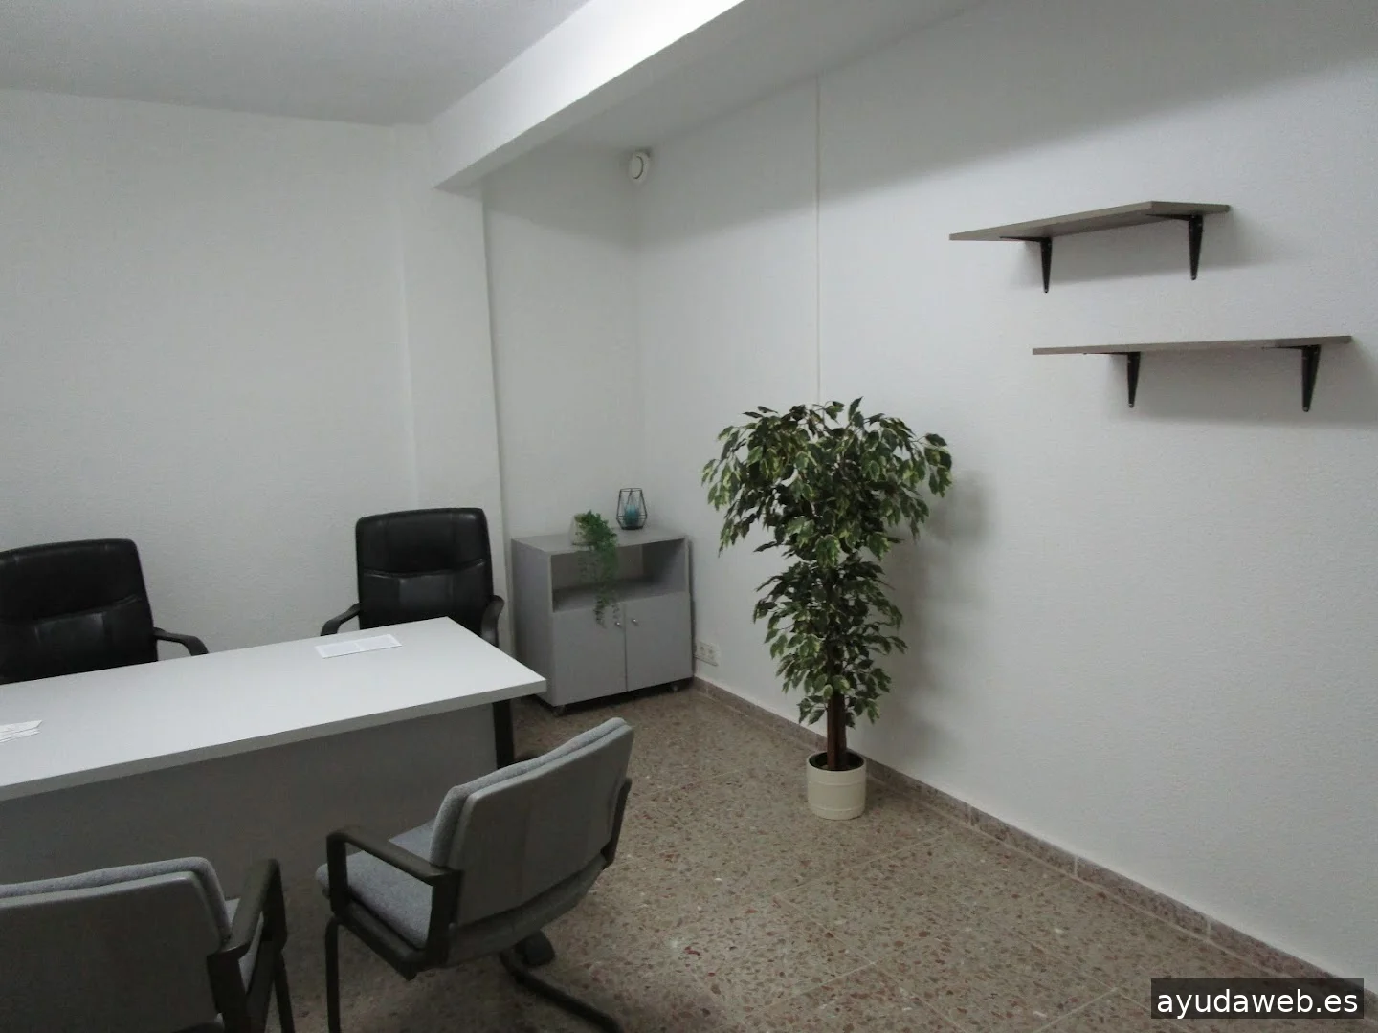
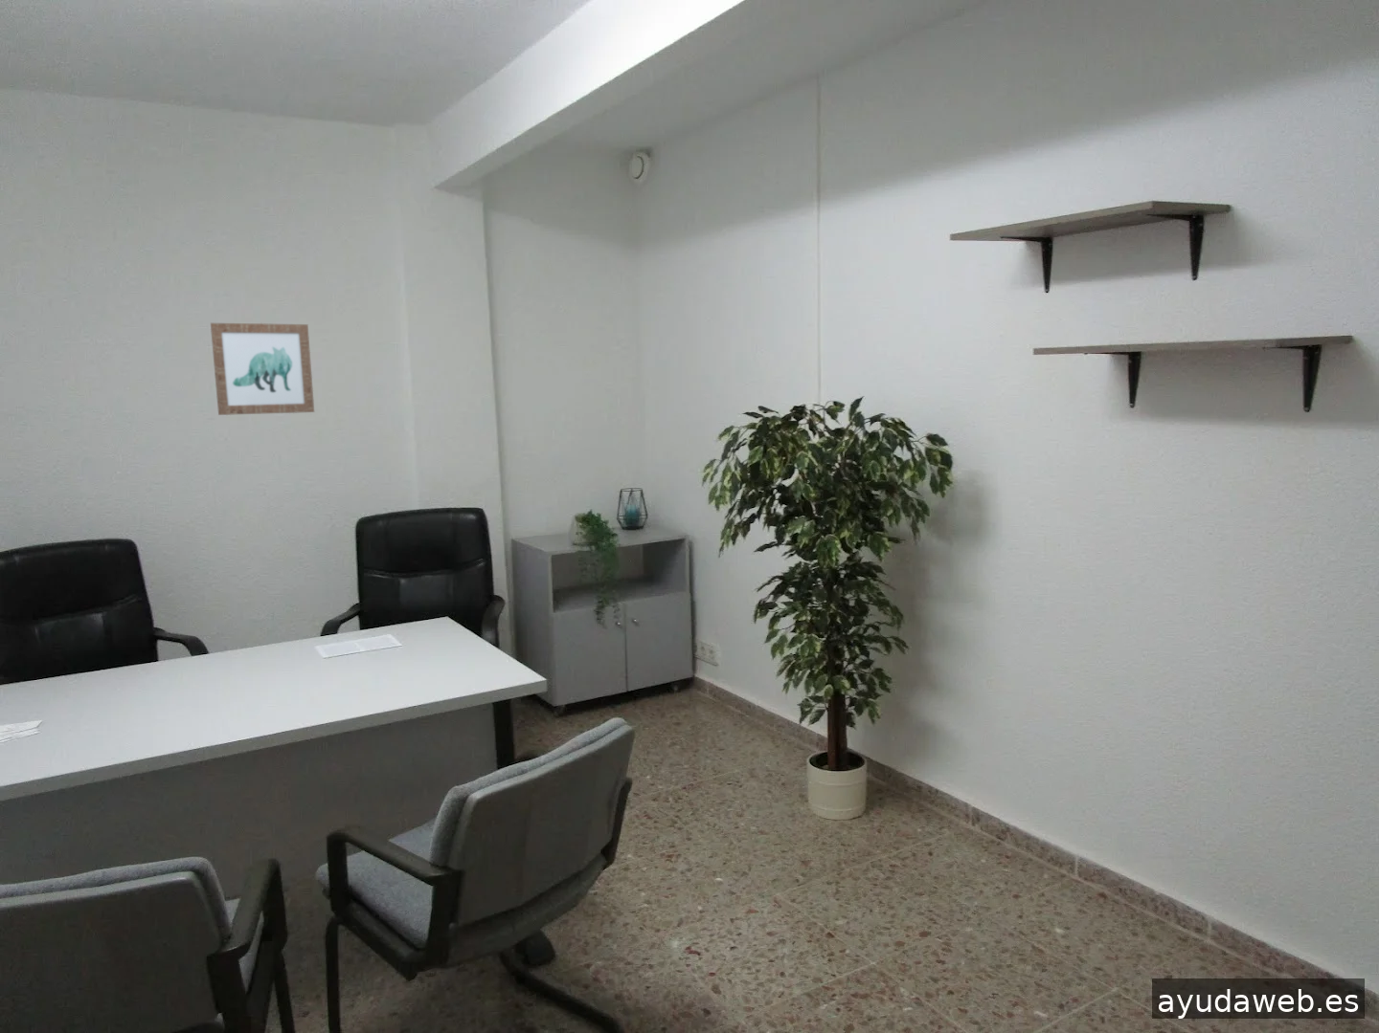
+ wall art (264, 368)
